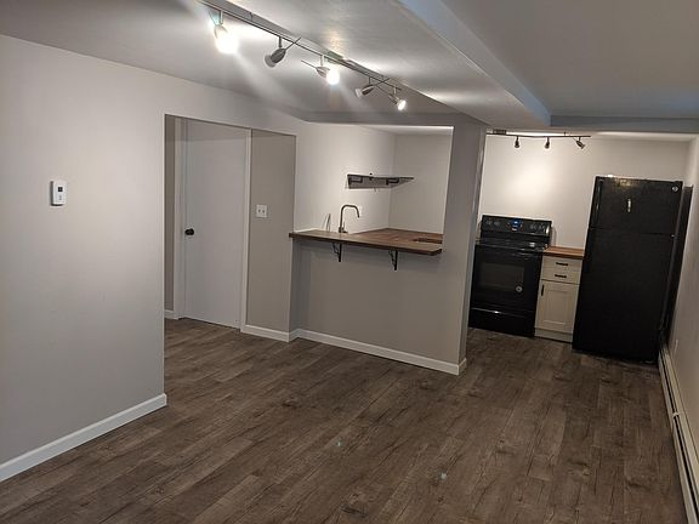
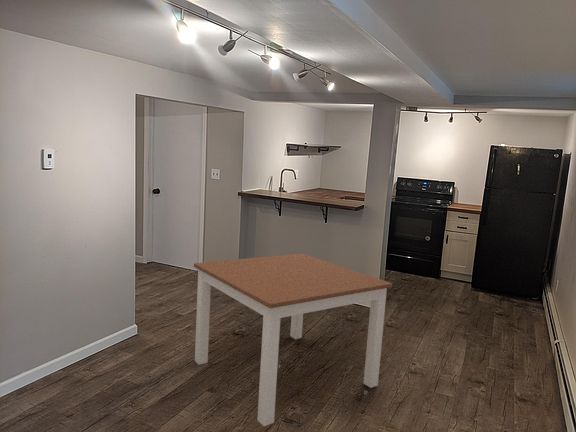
+ dining table (291, 323)
